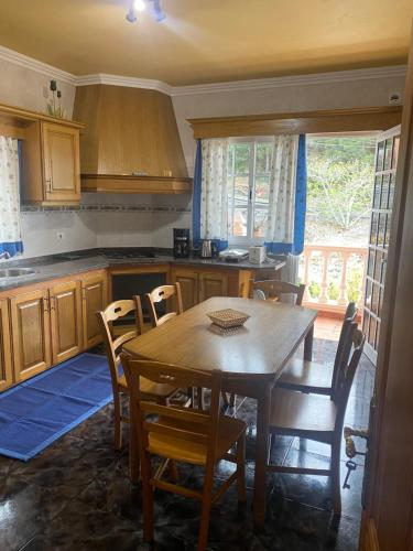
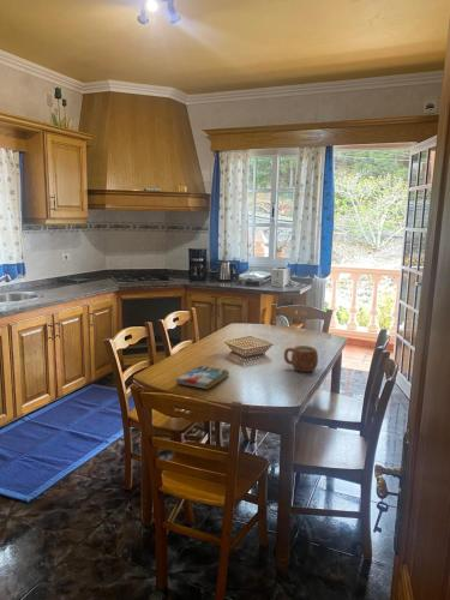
+ mug (300, 358)
+ book (203, 376)
